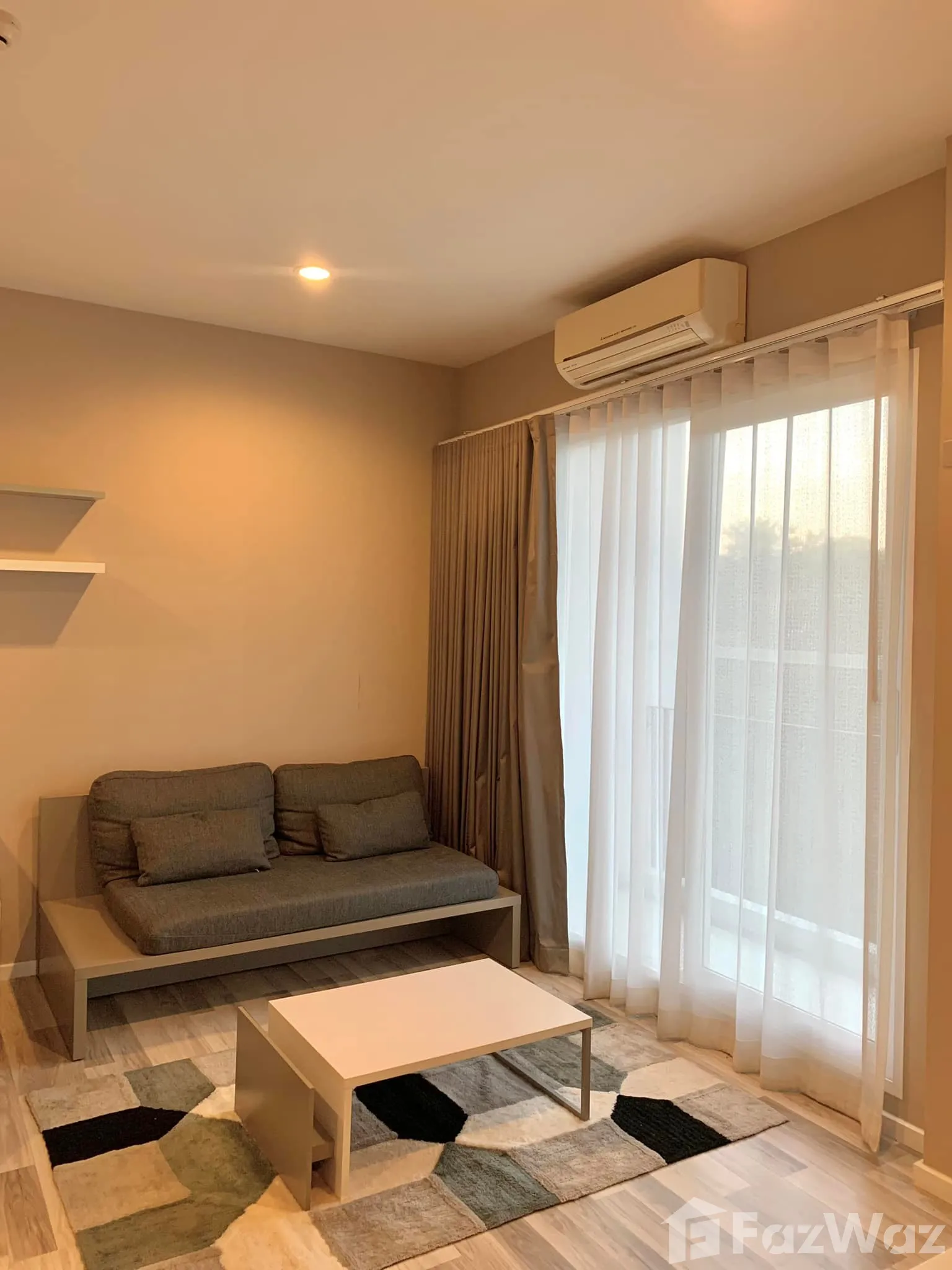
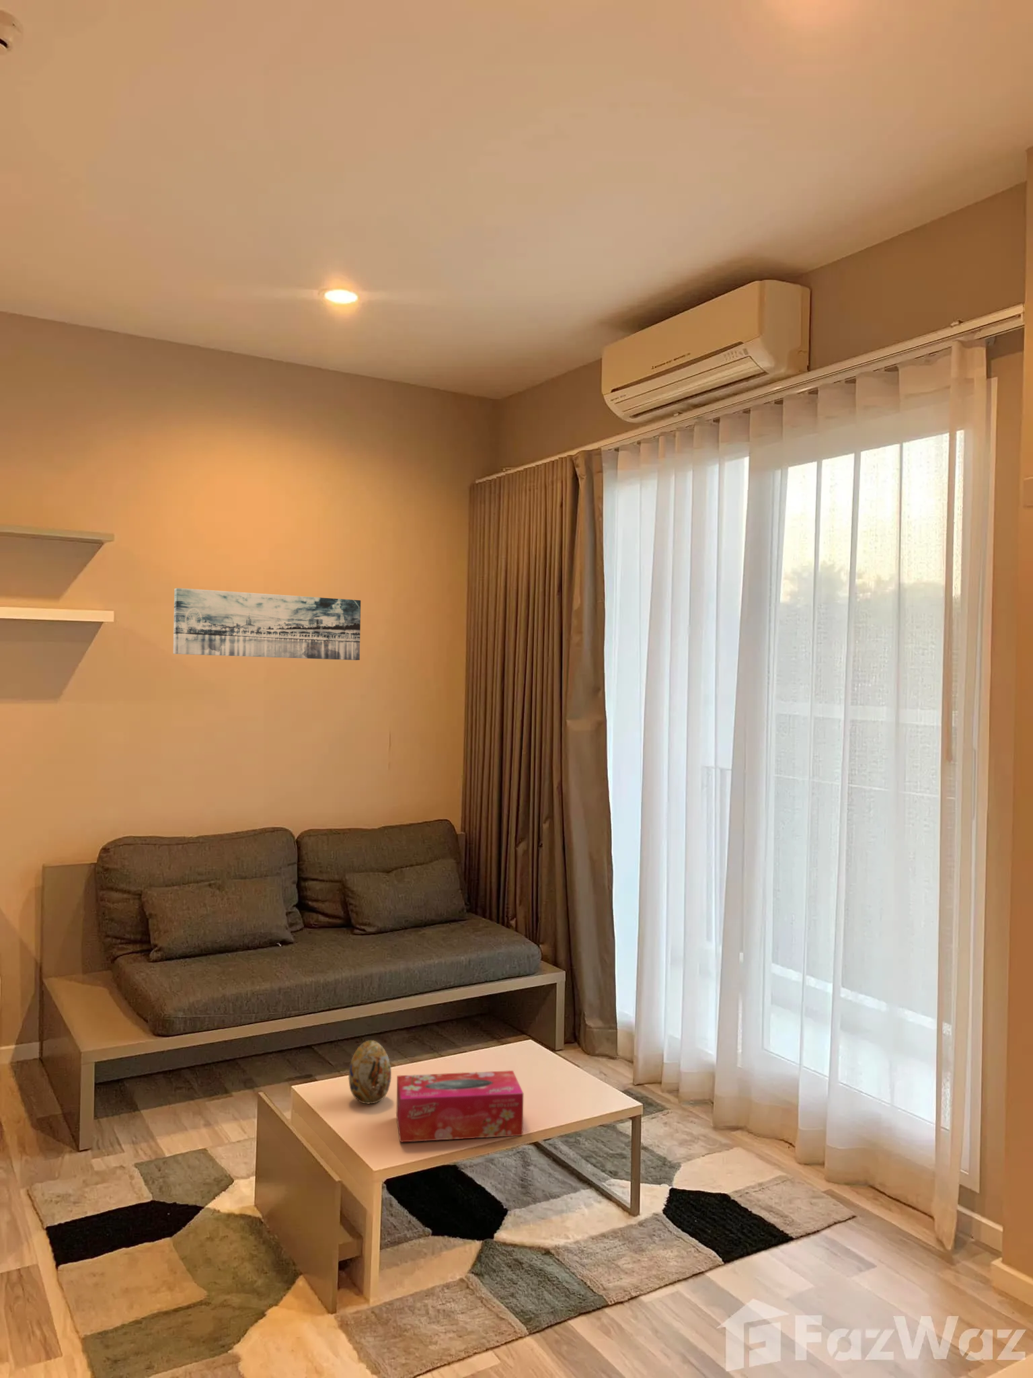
+ decorative egg (370, 1070)
+ wall art (271, 626)
+ tissue box (459, 1105)
